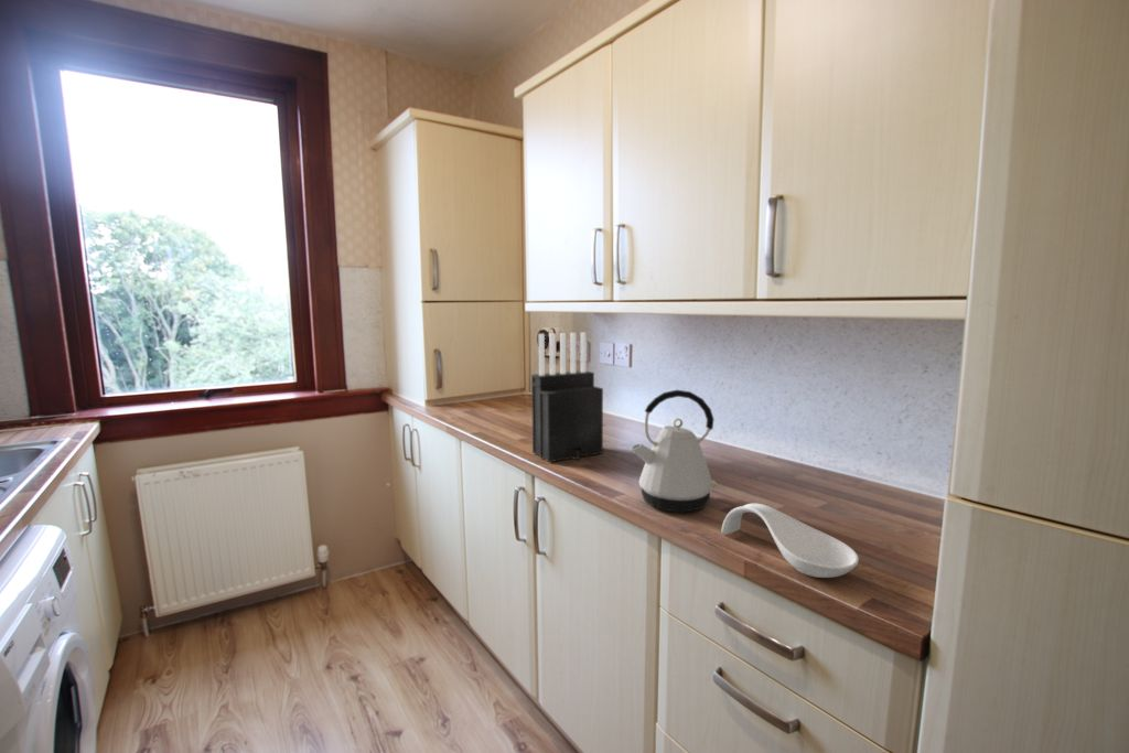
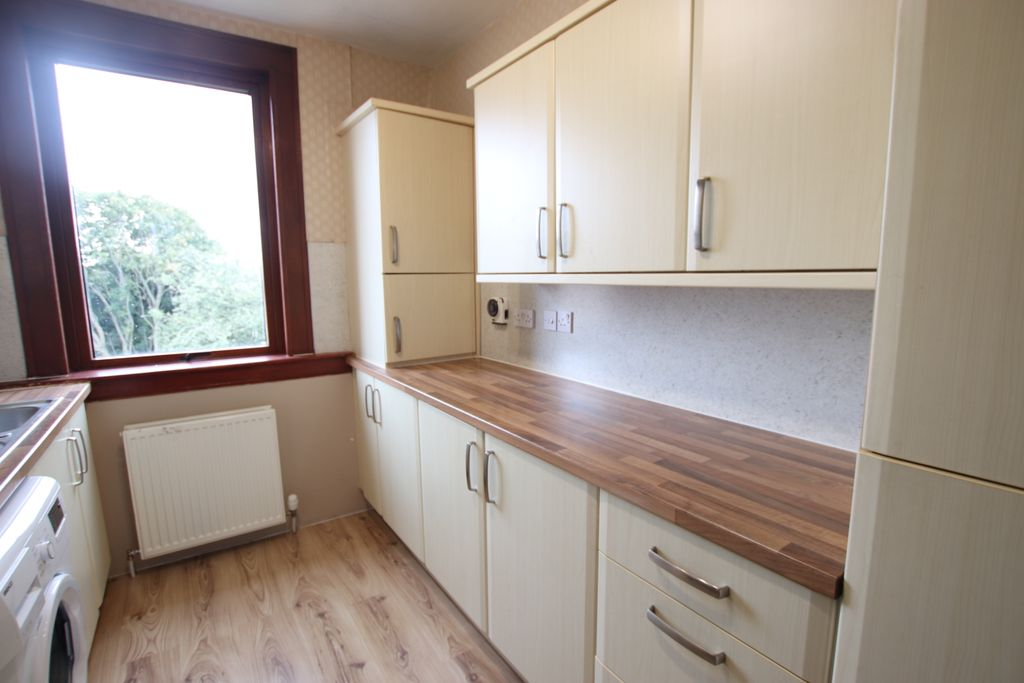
- kettle (674, 447)
- knife block (569, 395)
- spoon rest (784, 536)
